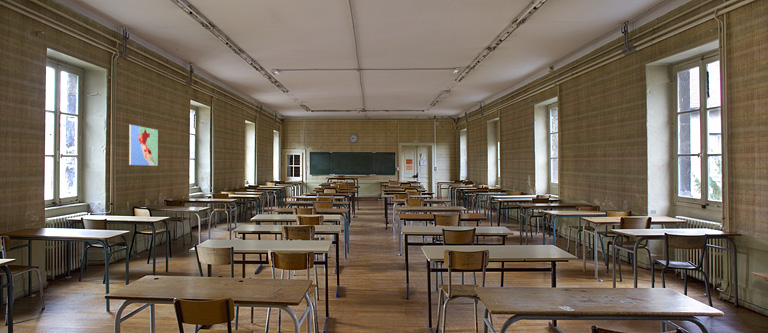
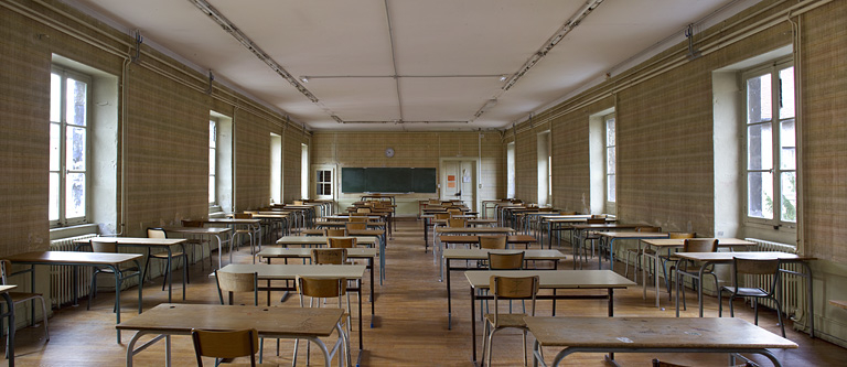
- map (144, 146)
